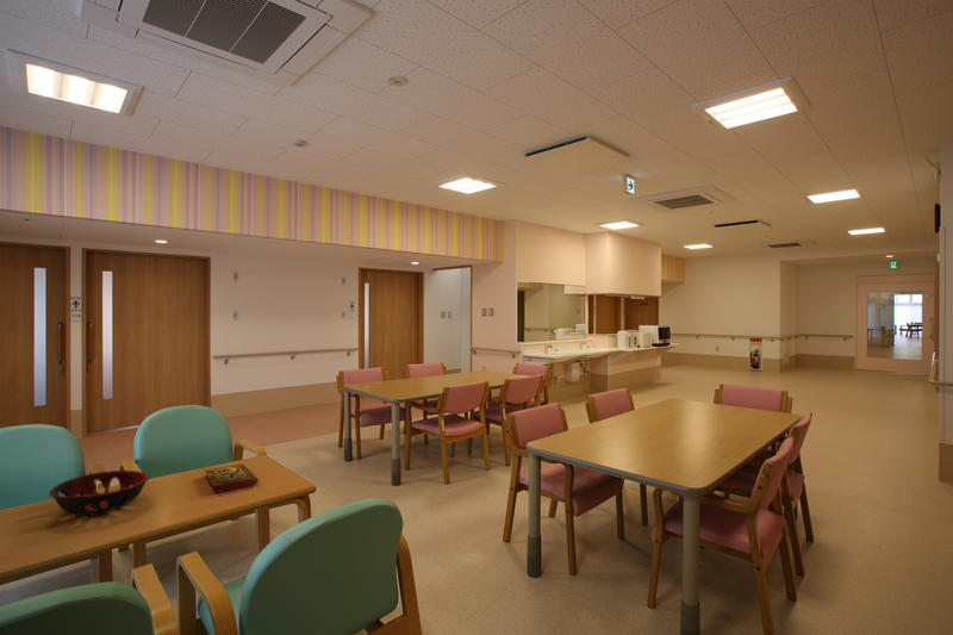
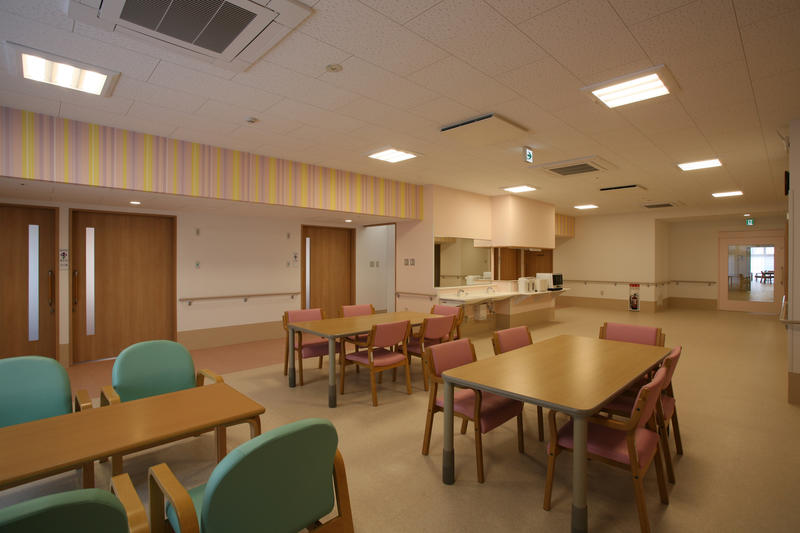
- decorative bowl (101, 493)
- book (230, 477)
